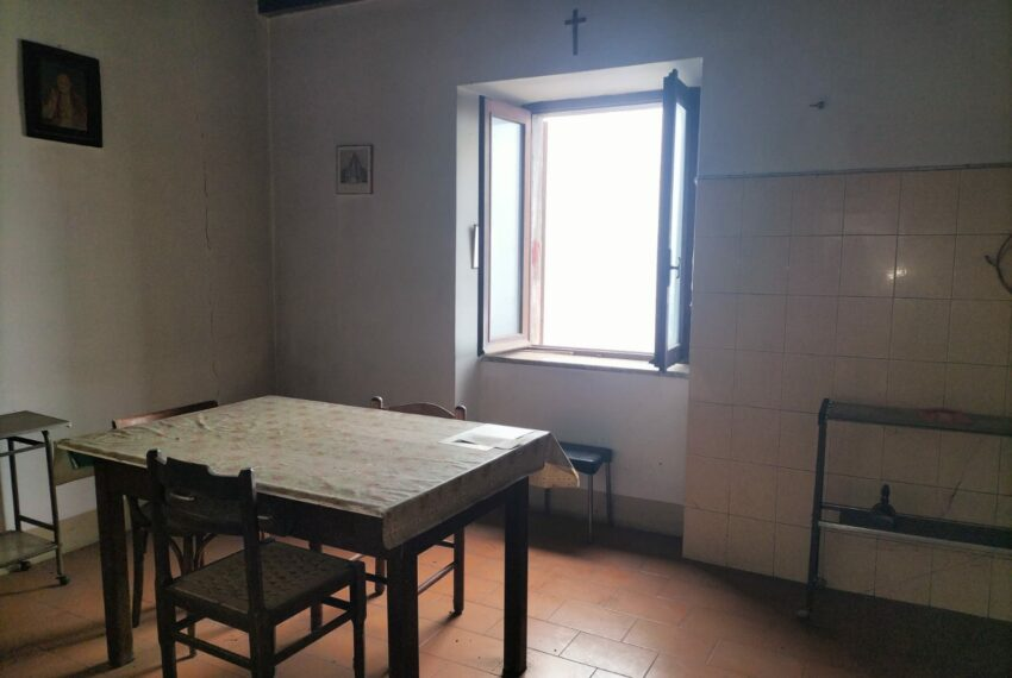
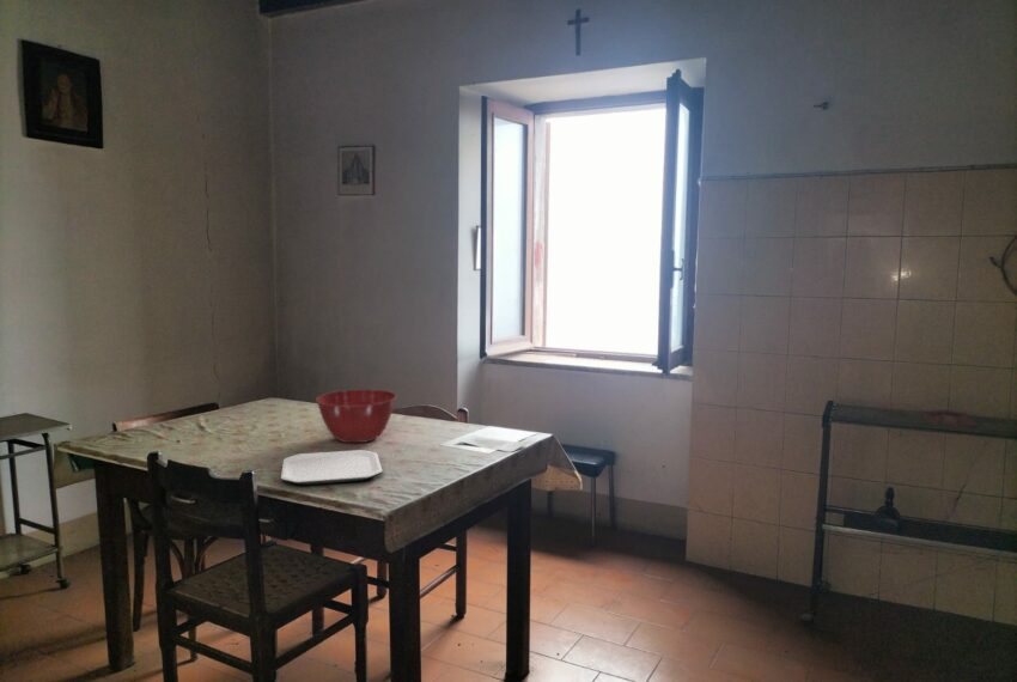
+ plate (331, 467)
+ mixing bowl (357, 416)
